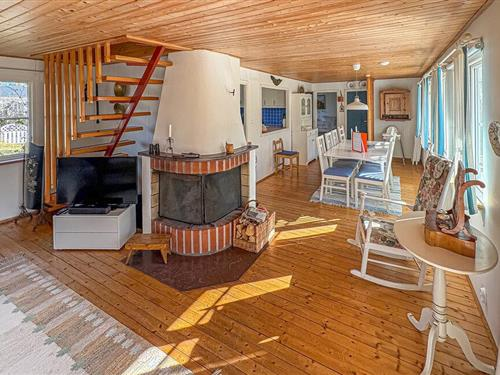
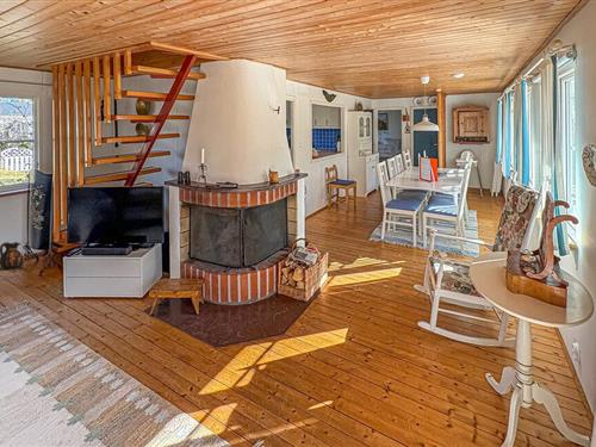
+ ceramic jug (11, 255)
